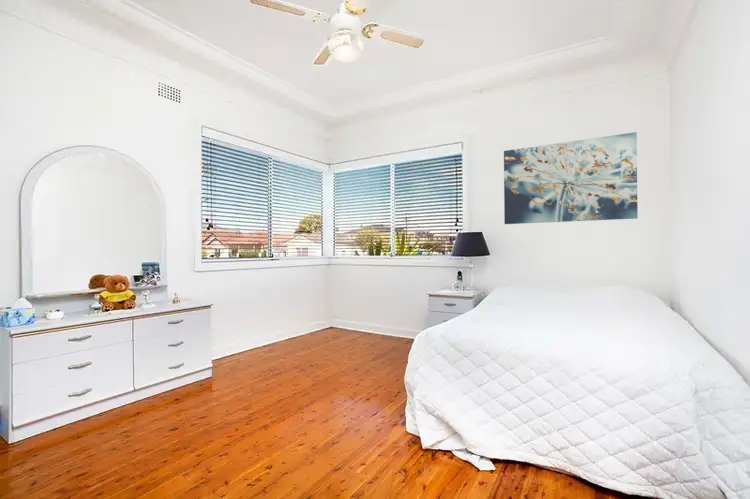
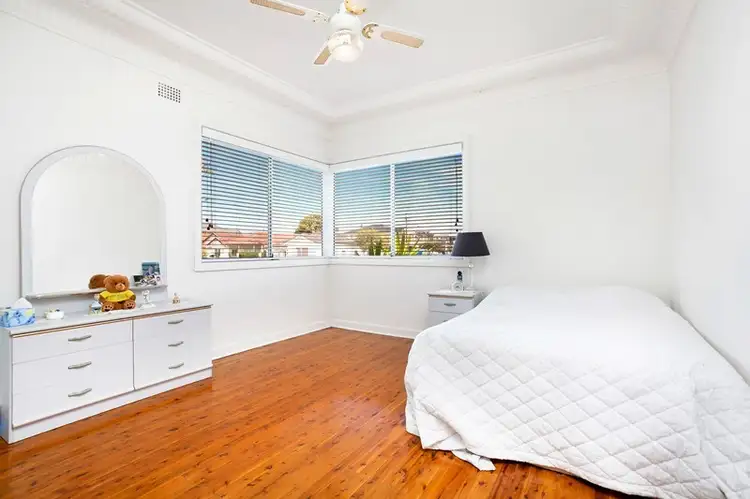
- wall art (565, 182)
